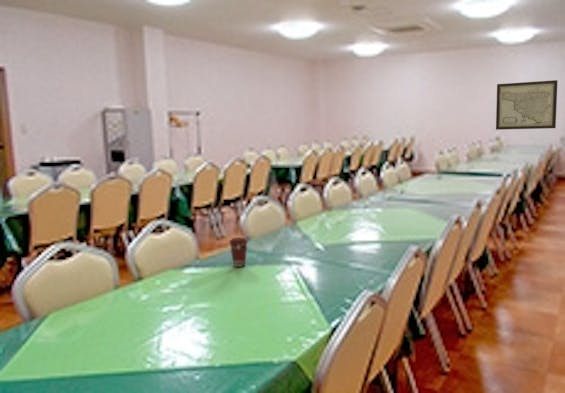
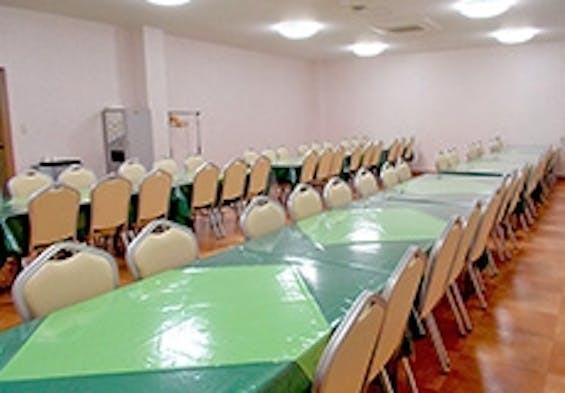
- coffee cup (238, 252)
- wall art (525, 105)
